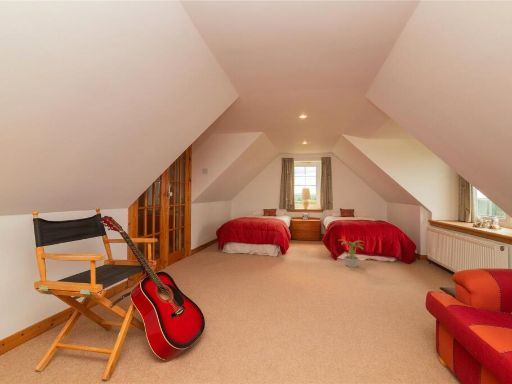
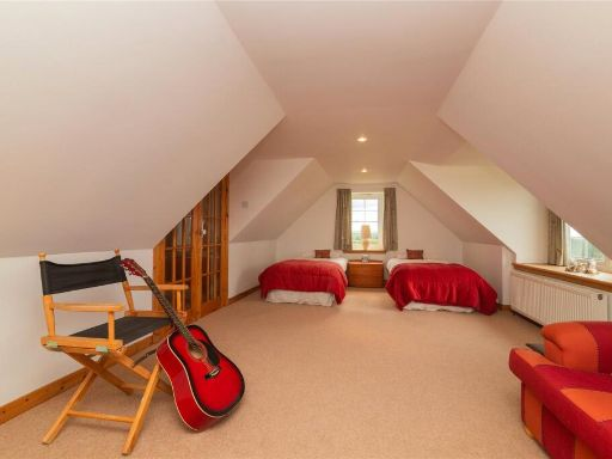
- potted plant (351, 252)
